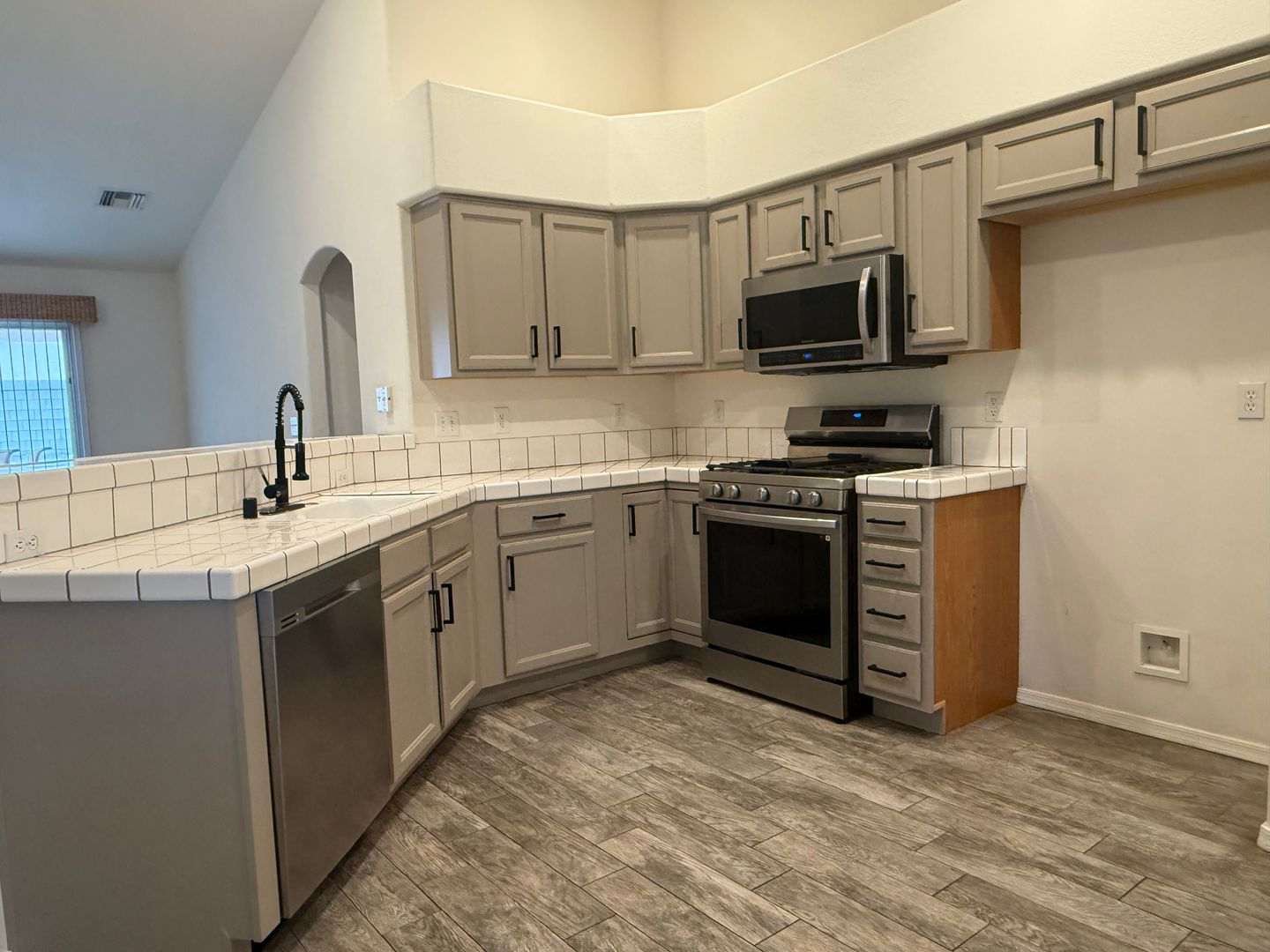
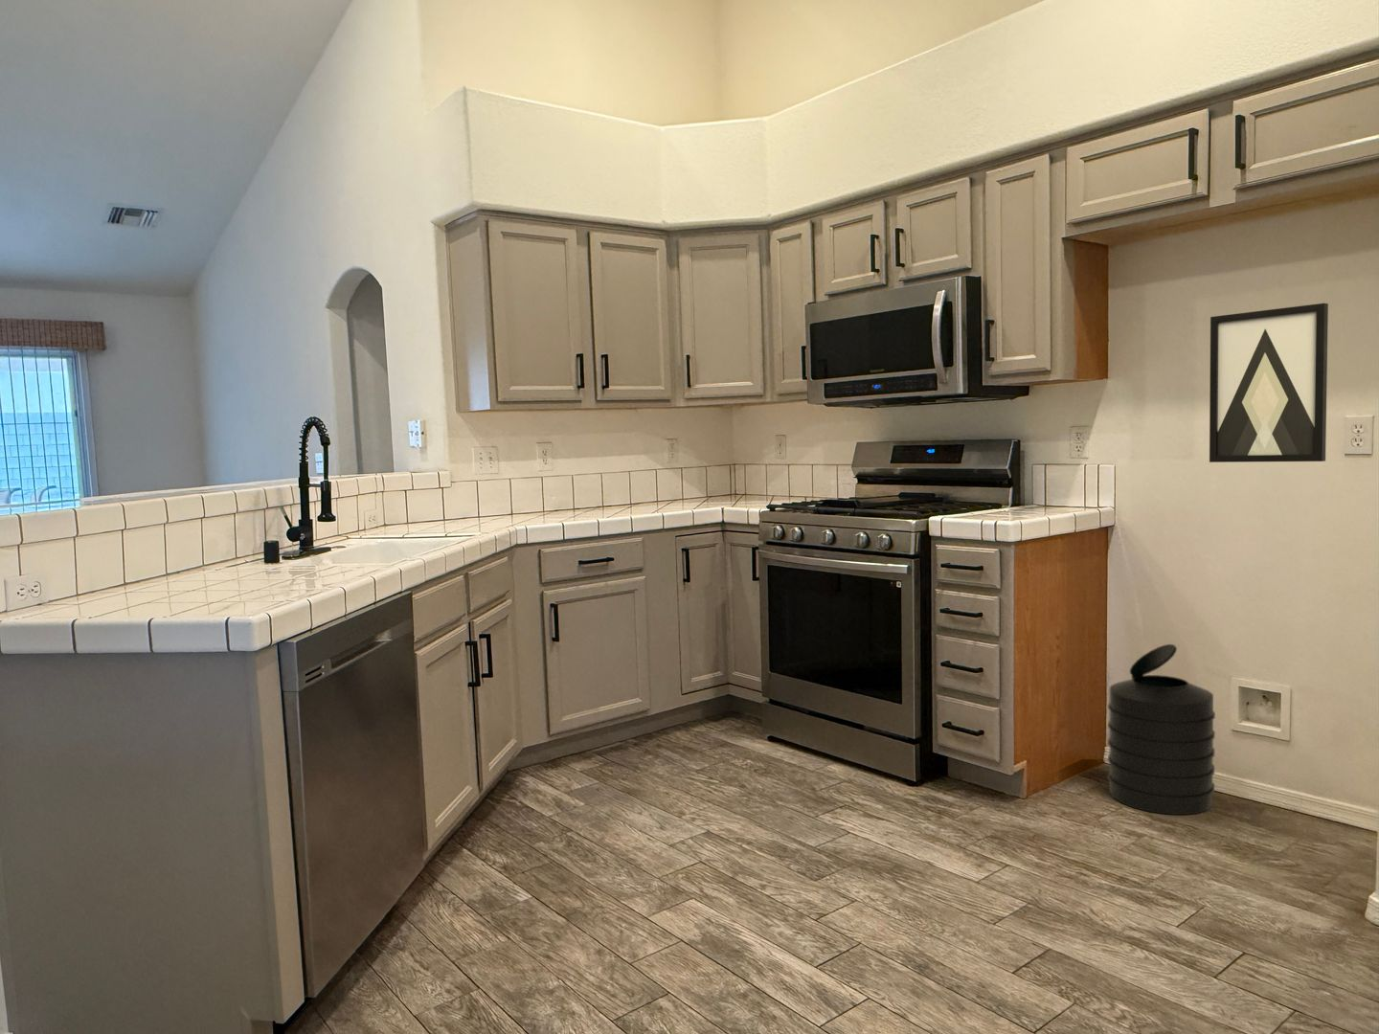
+ wall art (1265, 386)
+ trash can (1160, 720)
